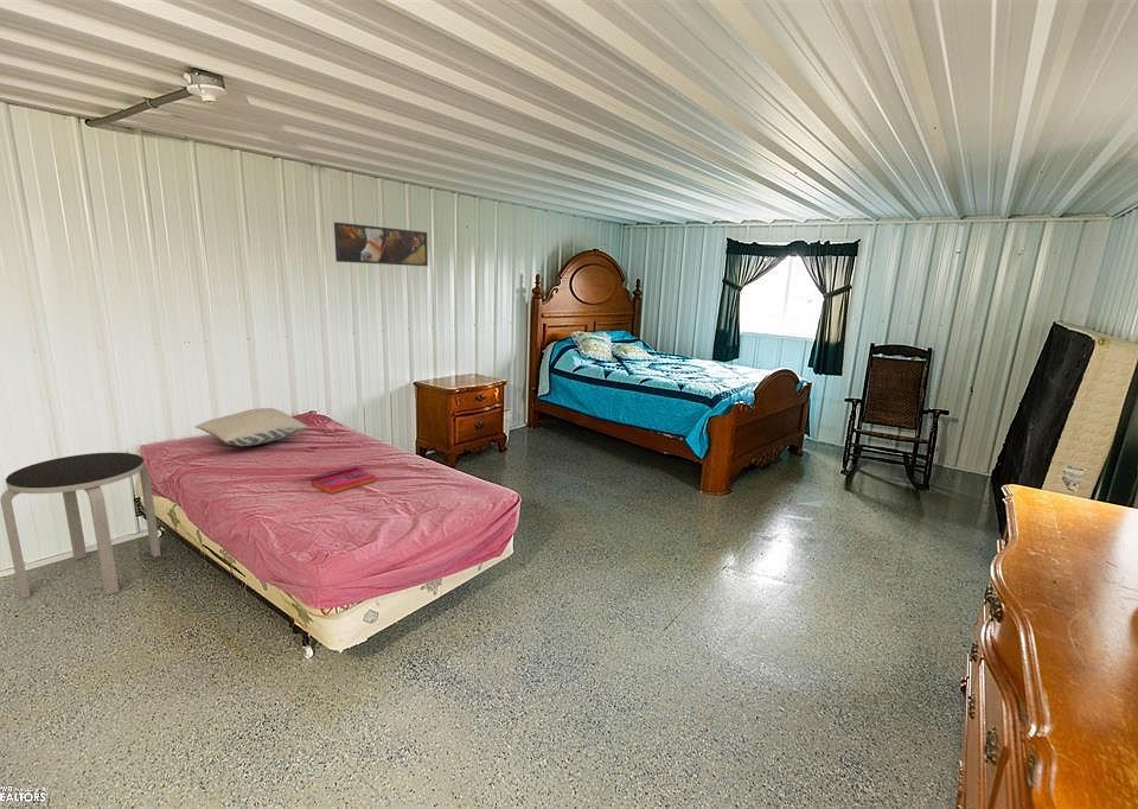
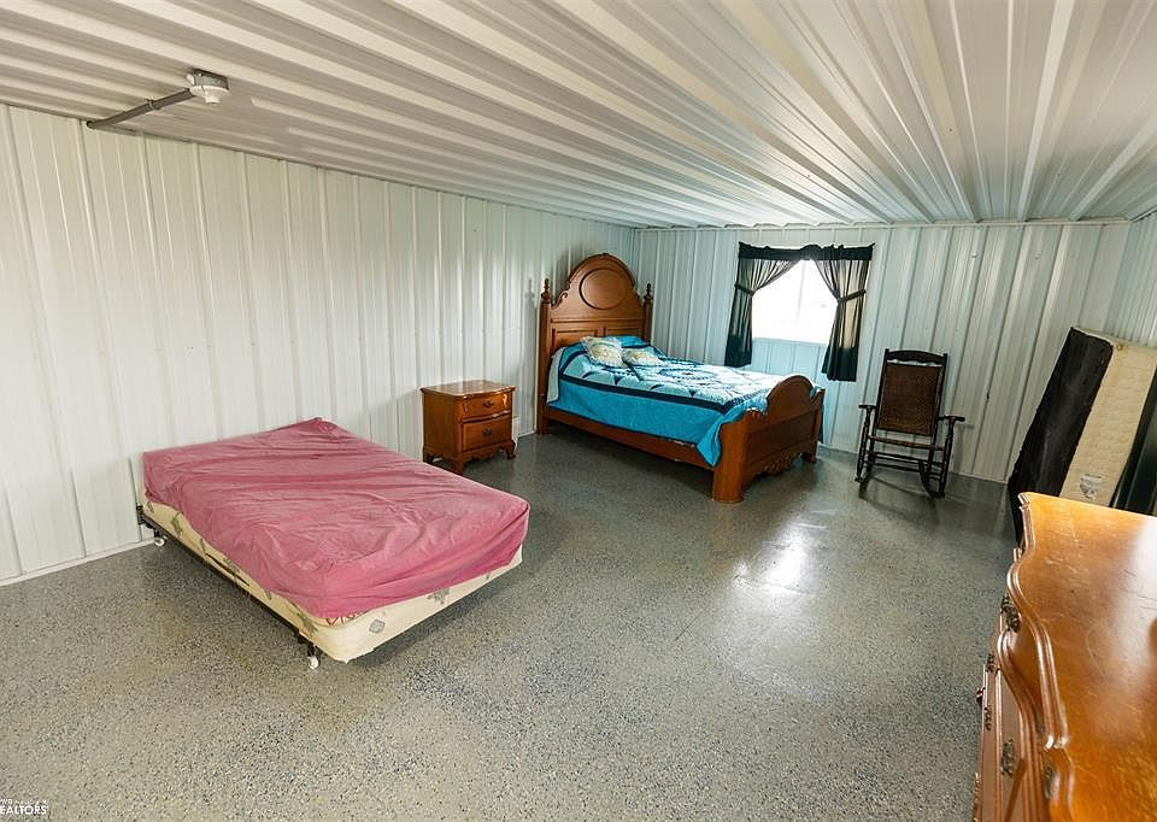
- pillow (251, 427)
- side table (81, 524)
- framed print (384, 246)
- hardback book (344, 479)
